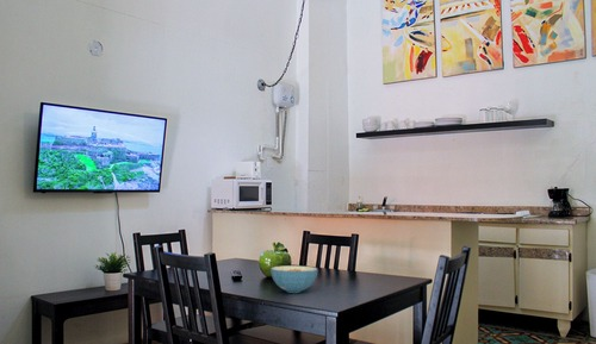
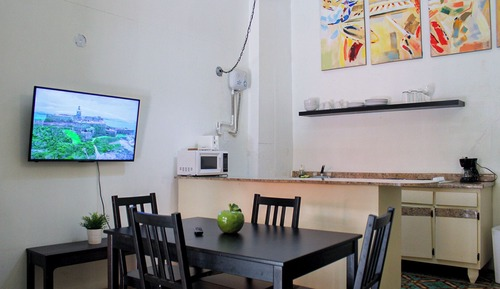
- cereal bowl (293, 280)
